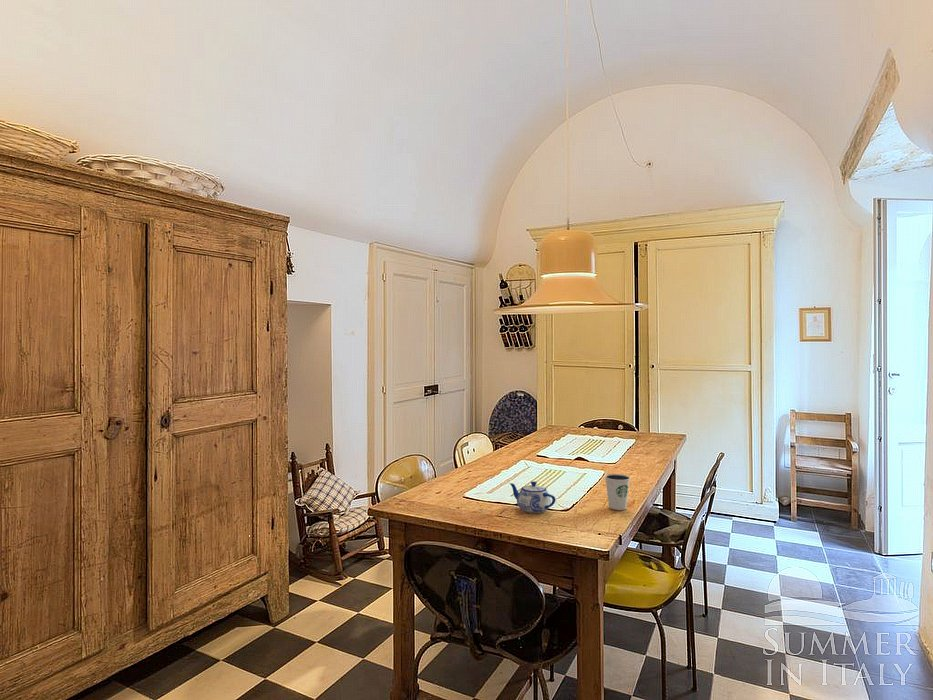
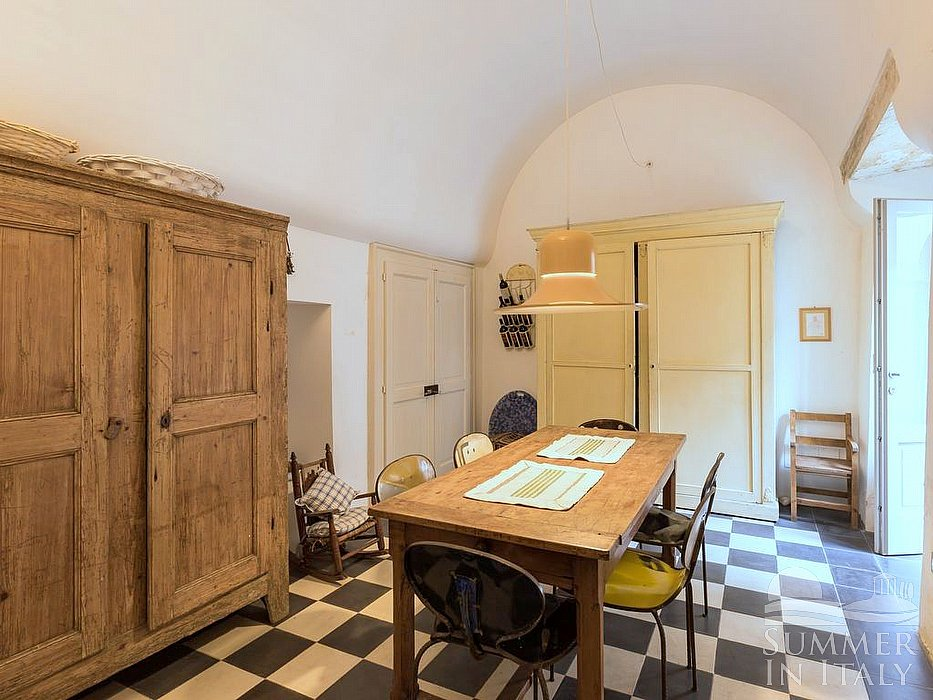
- teapot (531, 495)
- dixie cup (617, 492)
